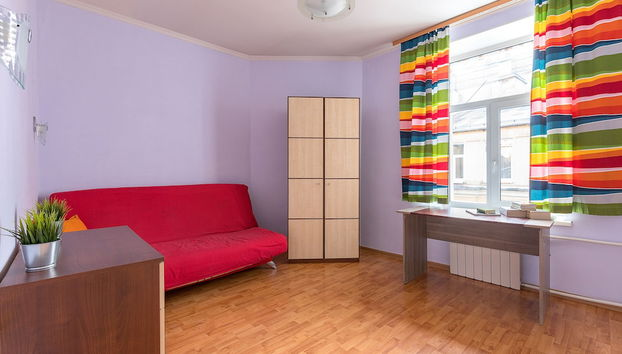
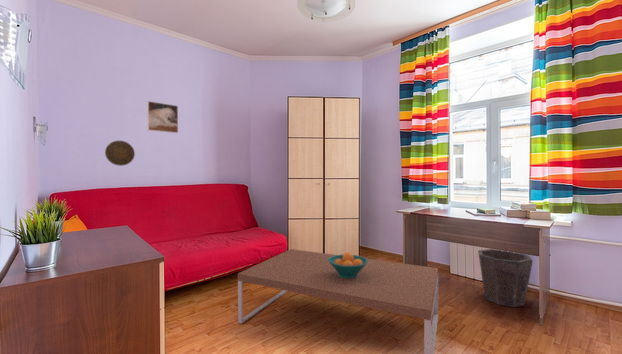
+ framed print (163, 117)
+ waste bin (503, 277)
+ fruit bowl (347, 263)
+ decorative plate (120, 153)
+ coffee table (340, 294)
